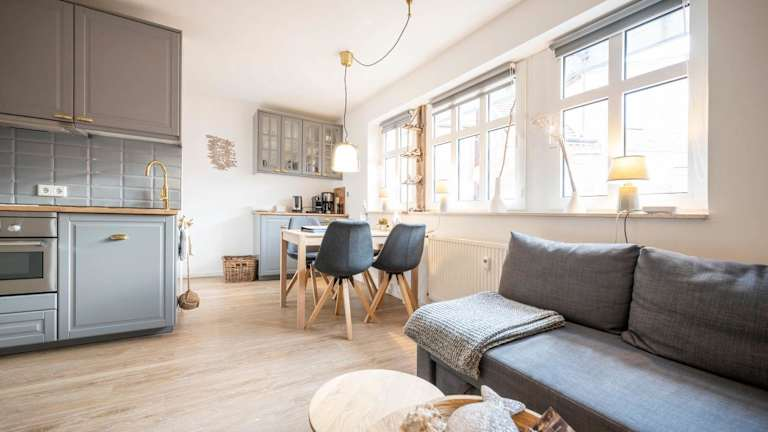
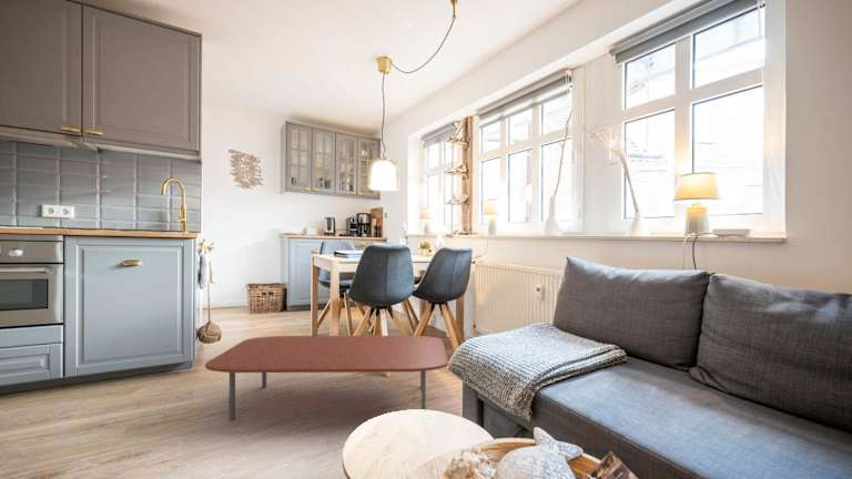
+ coffee table (336, 371)
